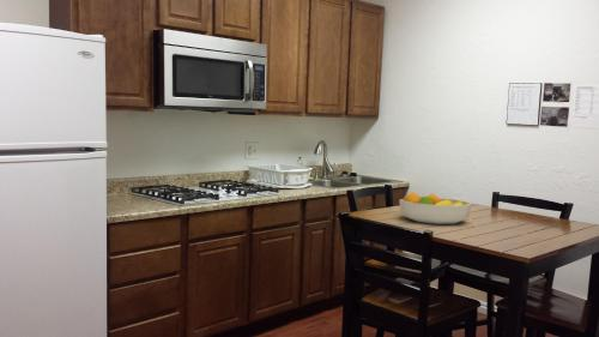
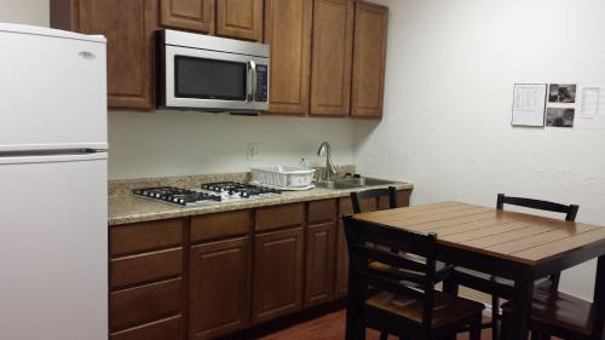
- fruit bowl (435, 206)
